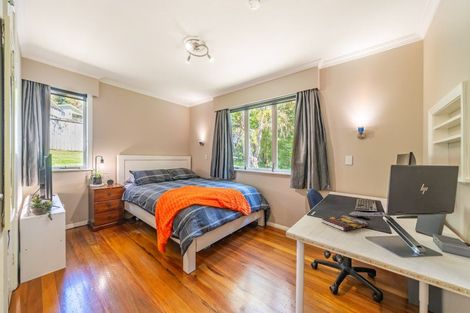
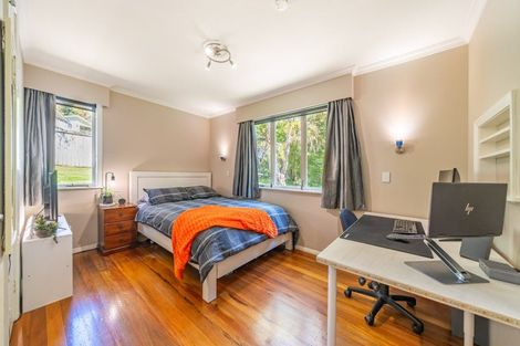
- book (344, 222)
